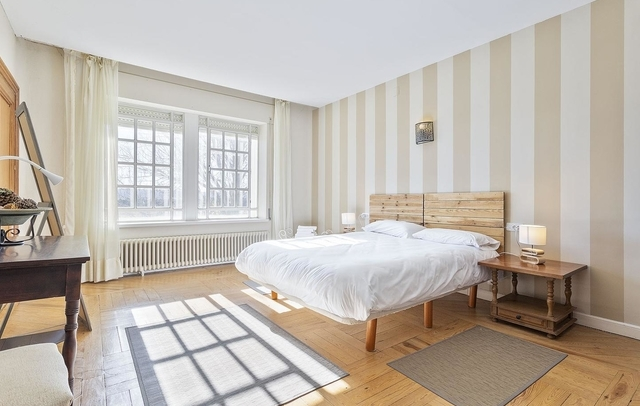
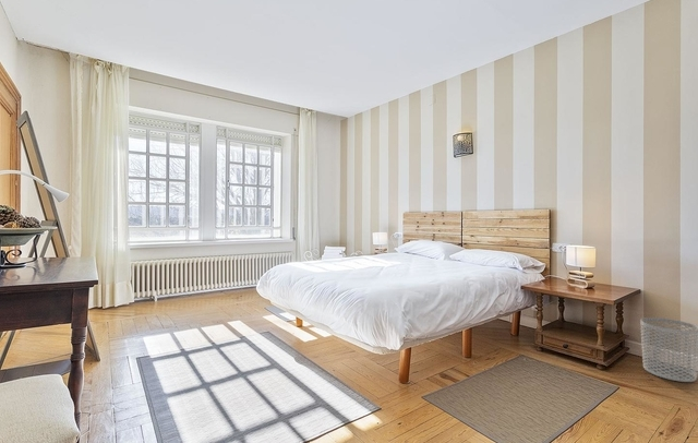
+ waste bin (669, 348)
